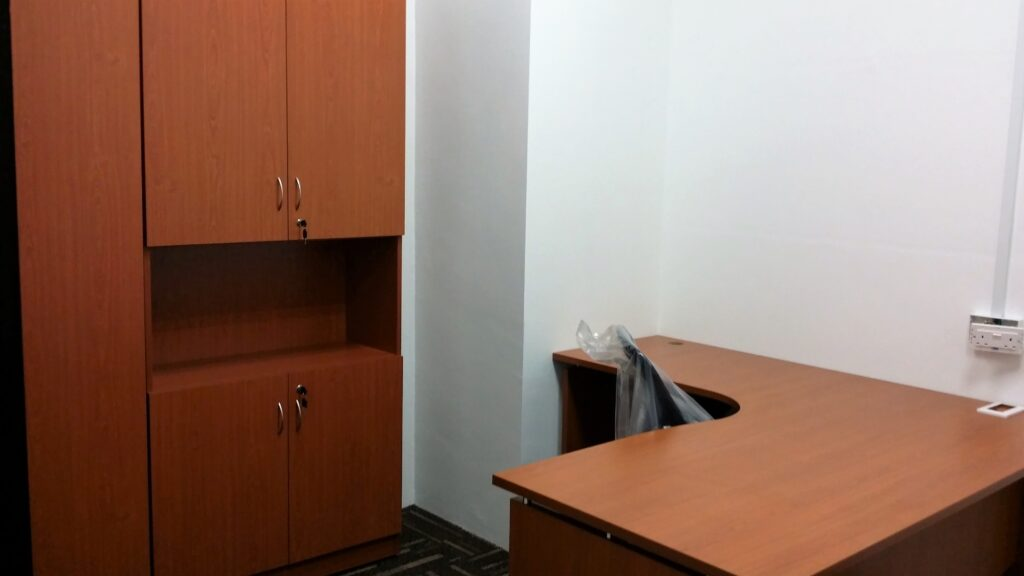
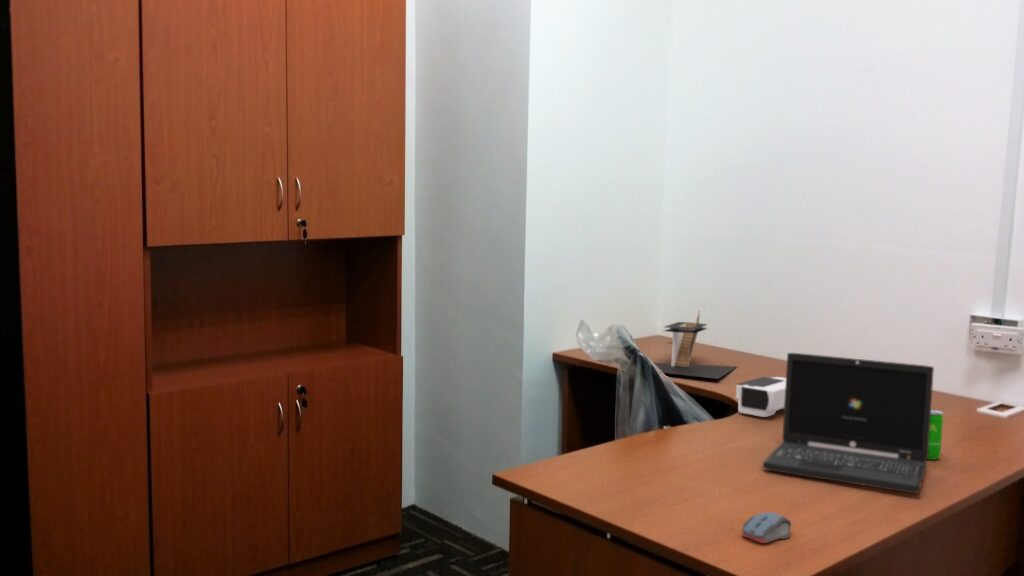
+ laptop (848, 417)
+ tissue box (769, 396)
+ architectural model (685, 338)
+ beverage can (930, 434)
+ computer mouse (768, 524)
